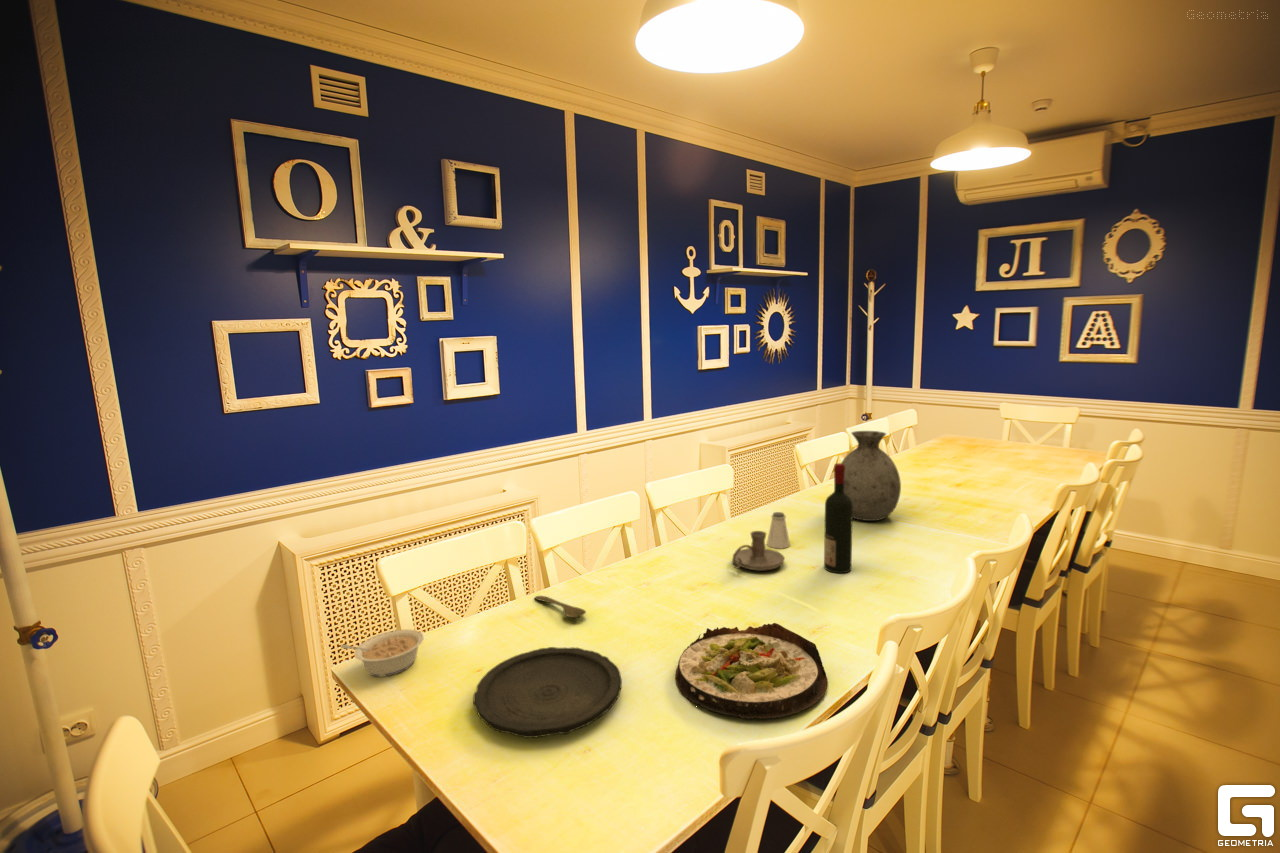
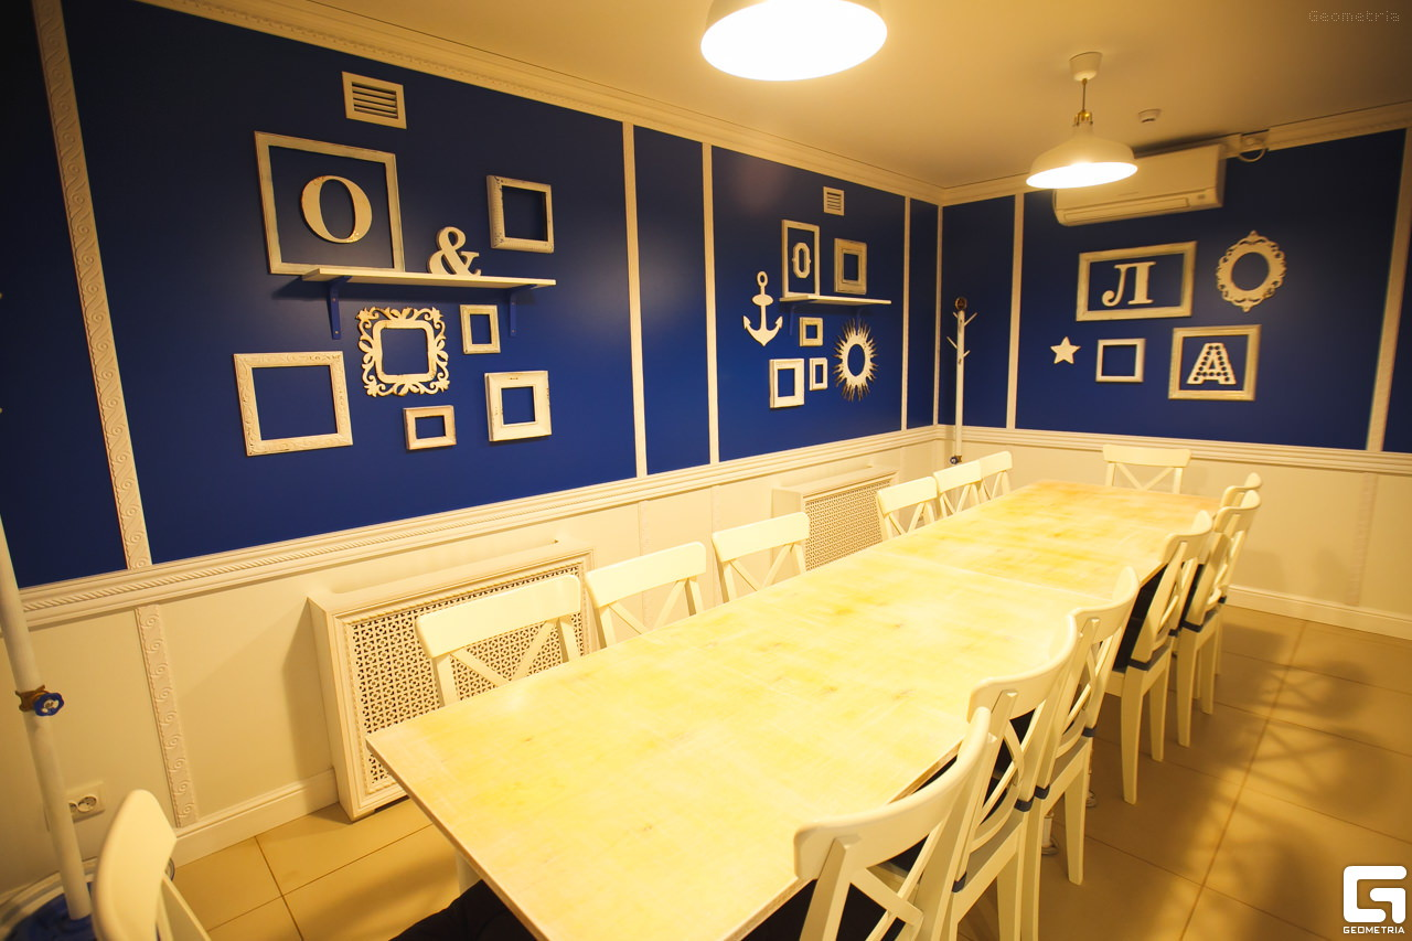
- salad plate (746, 664)
- candle holder (754, 550)
- legume (387, 653)
- plate (549, 688)
- spoon (558, 604)
- saltshaker (778, 529)
- alcohol (838, 517)
- vase (867, 475)
